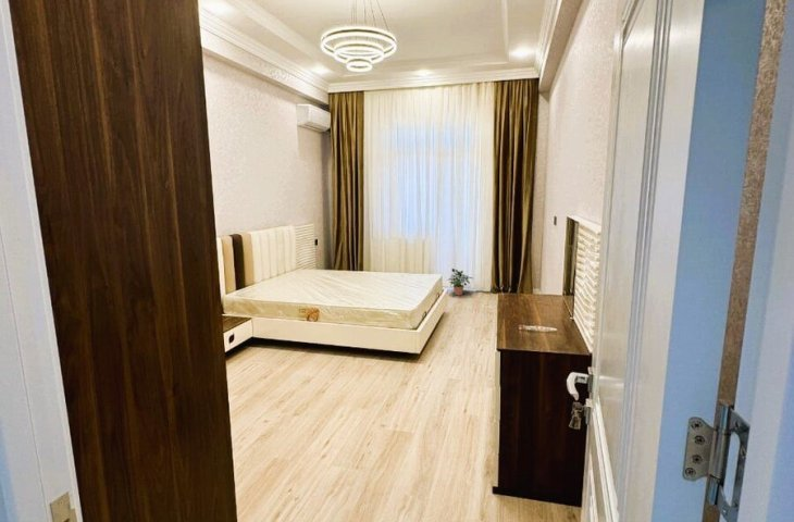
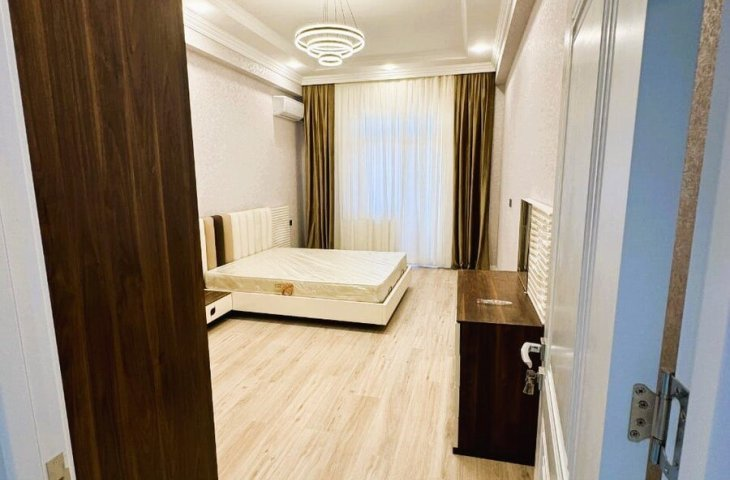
- potted plant (460, 282)
